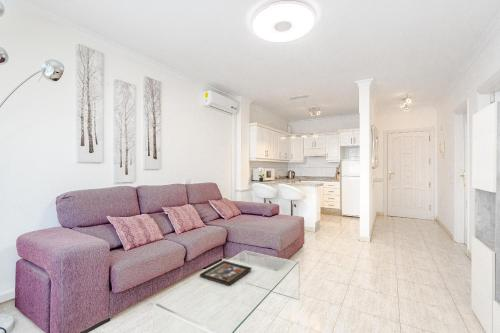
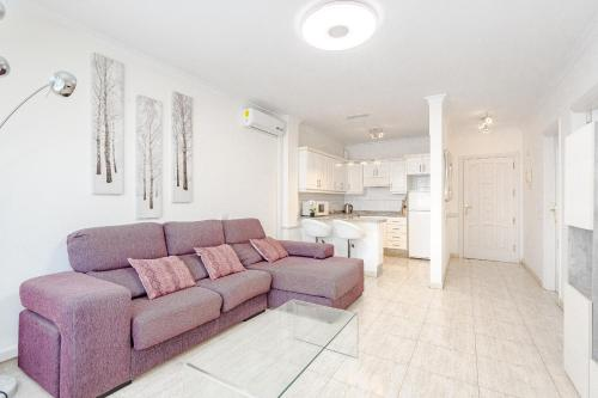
- decorative tray (226, 271)
